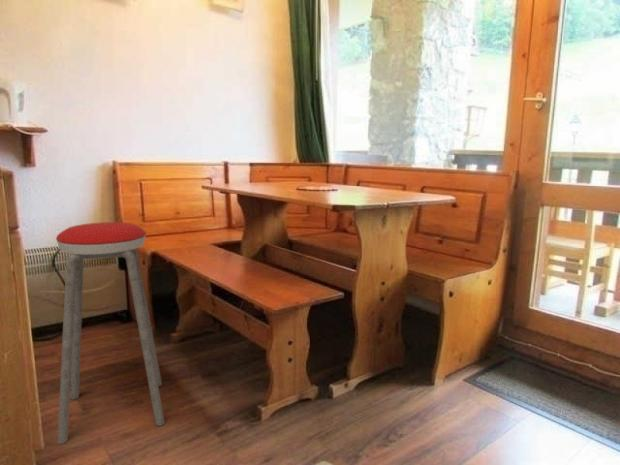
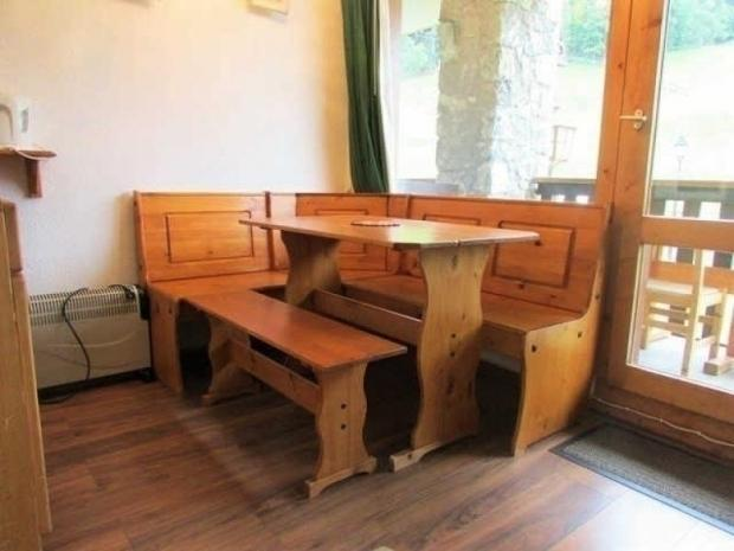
- music stool (81, 321)
